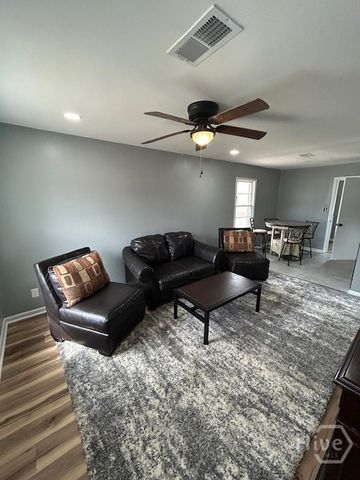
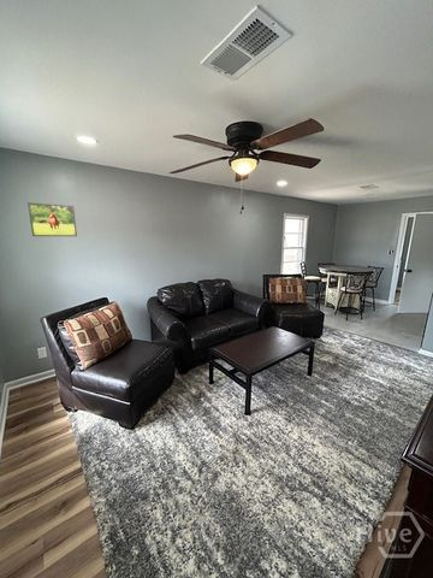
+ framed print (53, 220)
